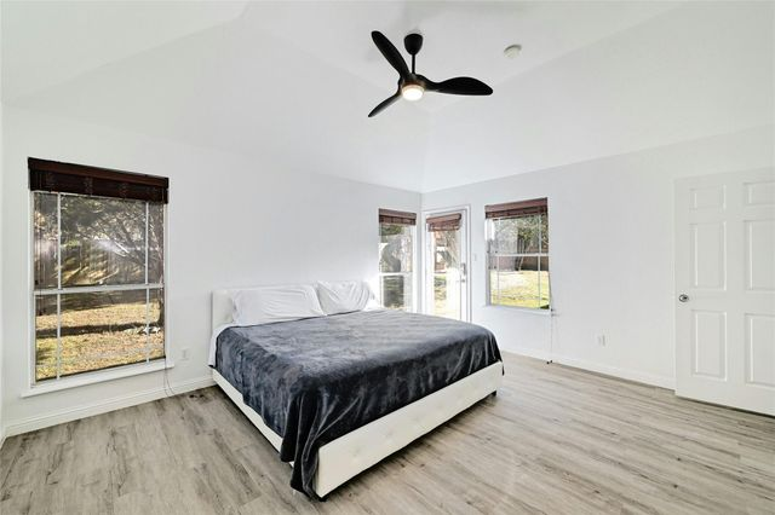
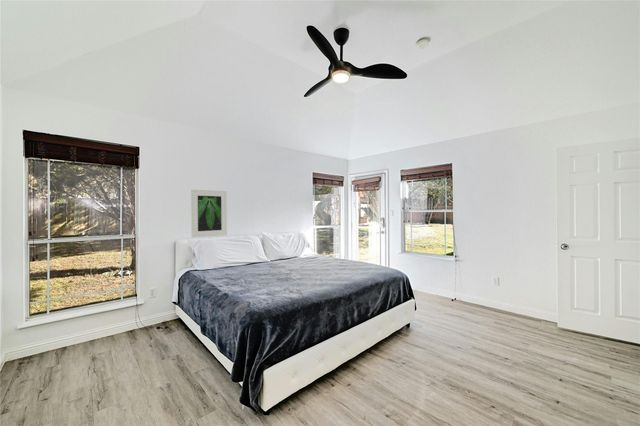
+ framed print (209, 213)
